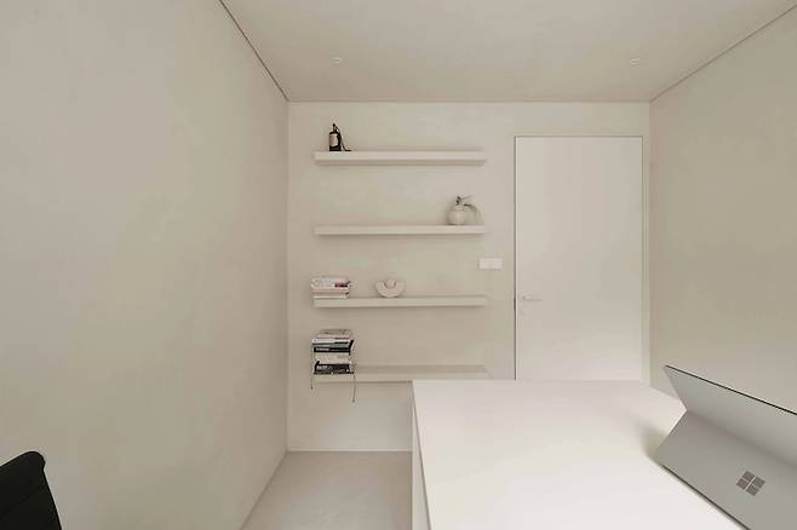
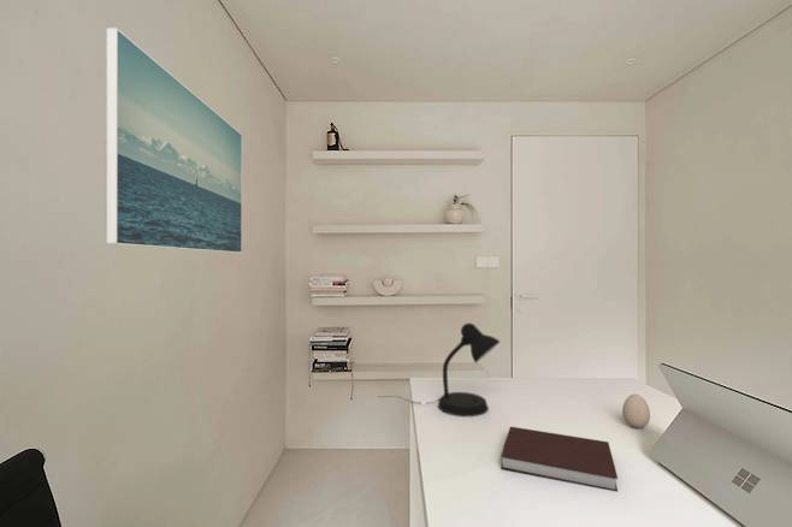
+ desk lamp (443, 365)
+ decorative egg (636, 410)
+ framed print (194, 173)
+ notebook (556, 454)
